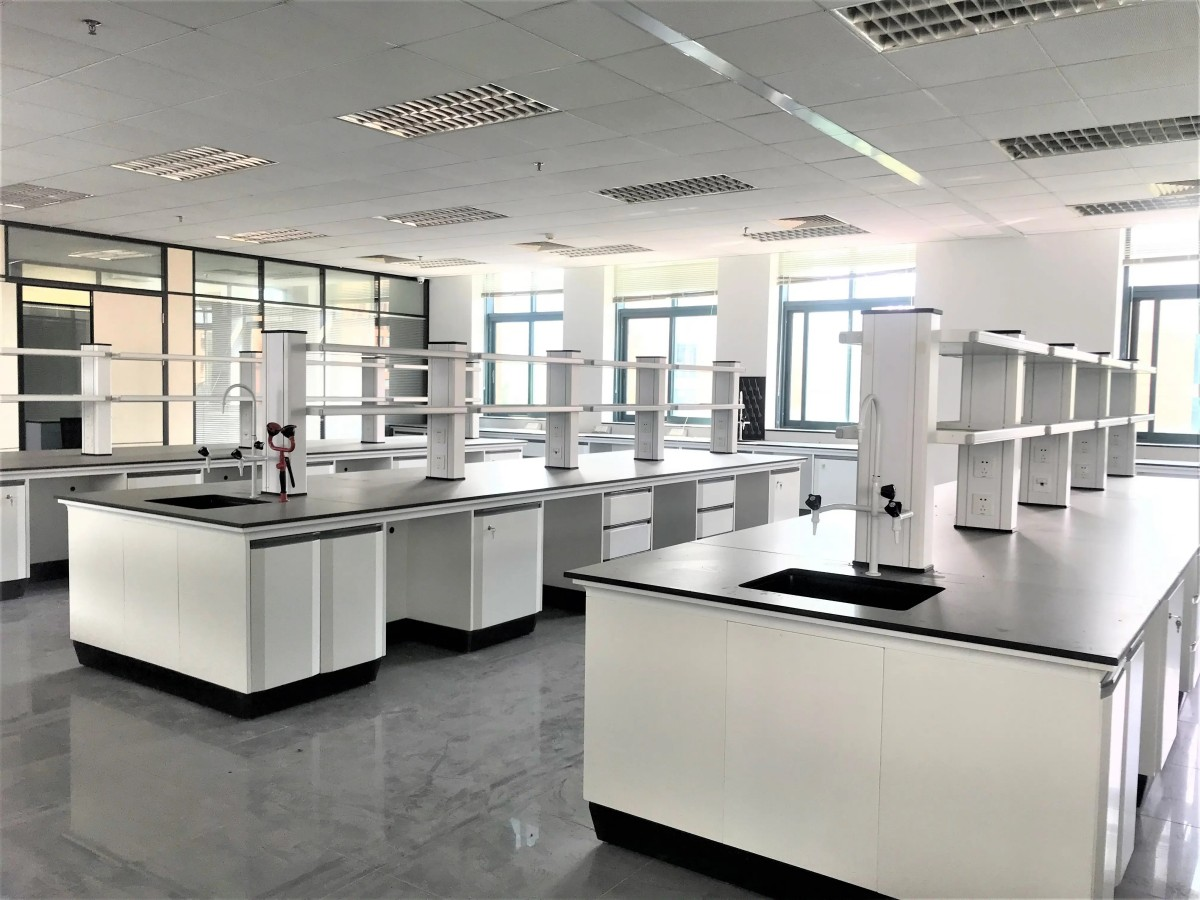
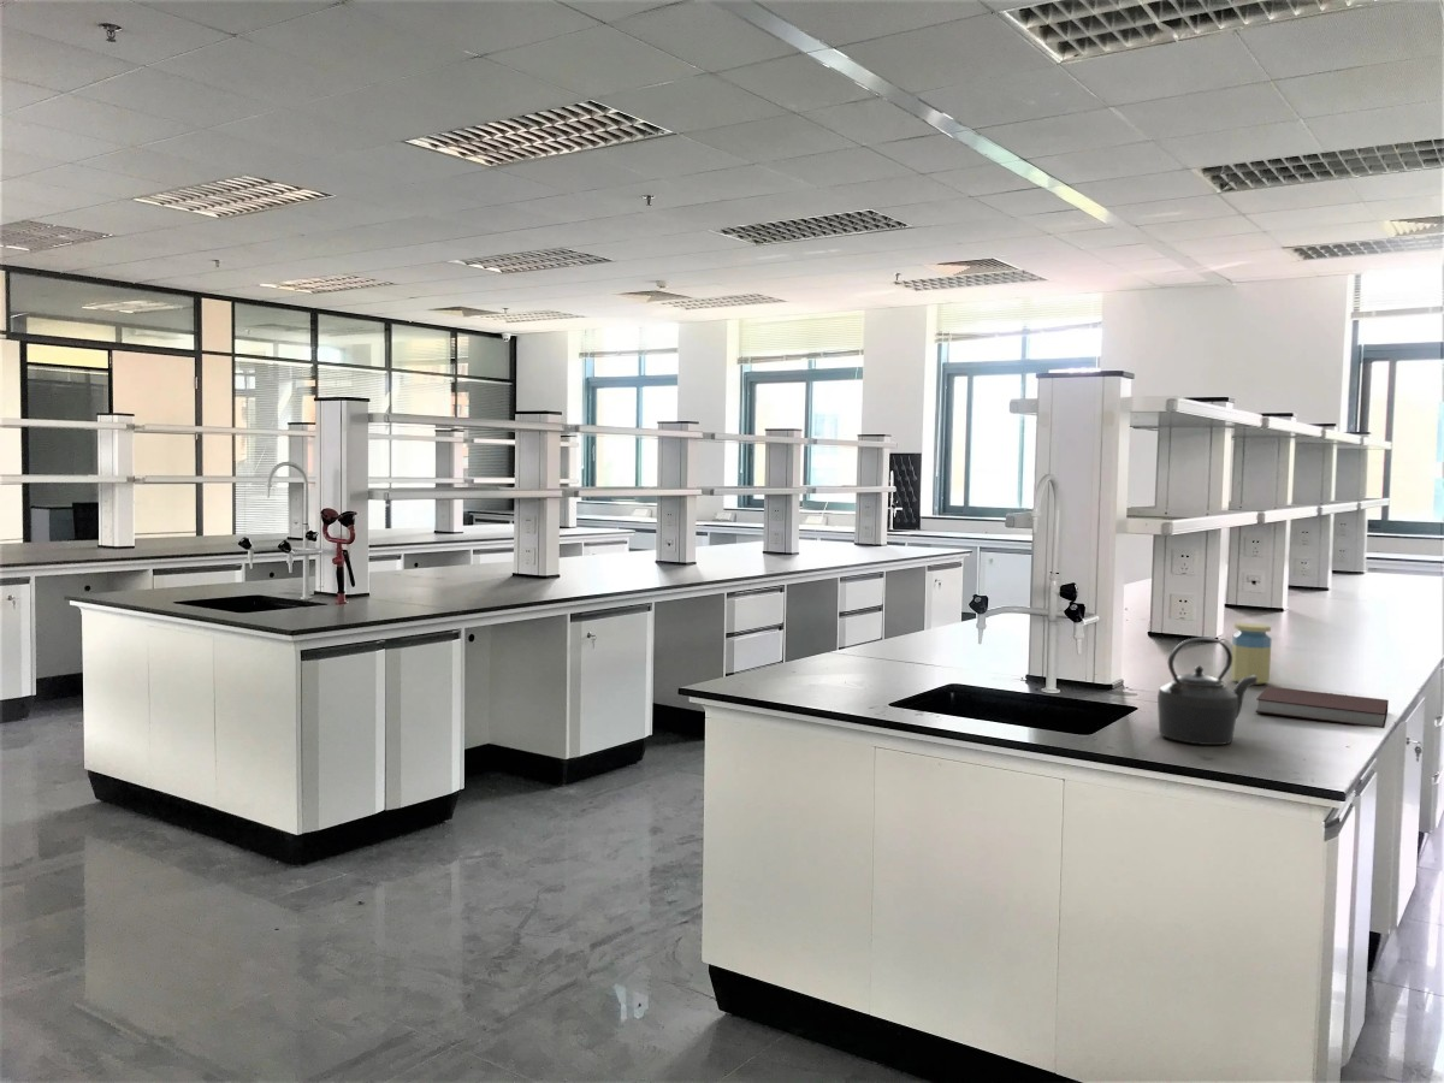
+ jar (1250, 653)
+ notebook (1321, 705)
+ kettle (1212, 686)
